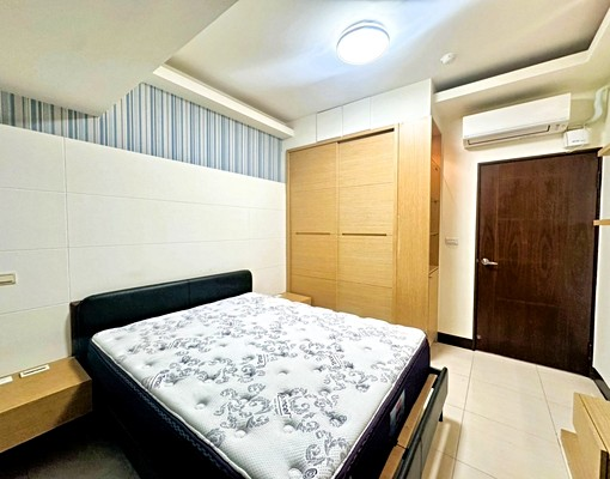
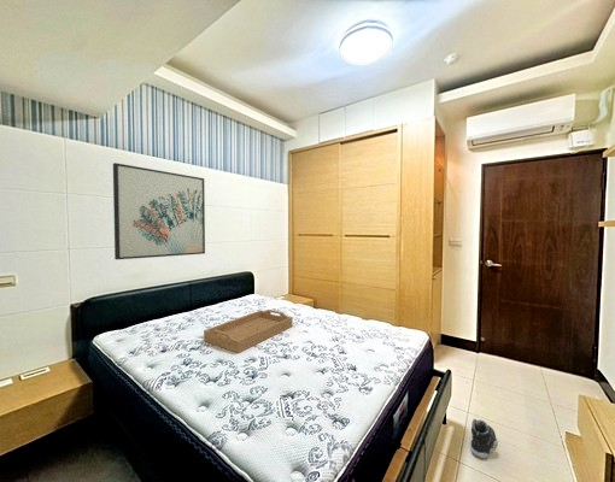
+ sneaker (484, 431)
+ serving tray (251, 327)
+ wall art (164, 213)
